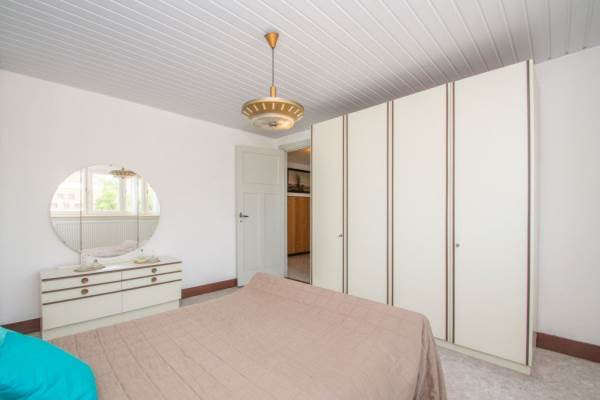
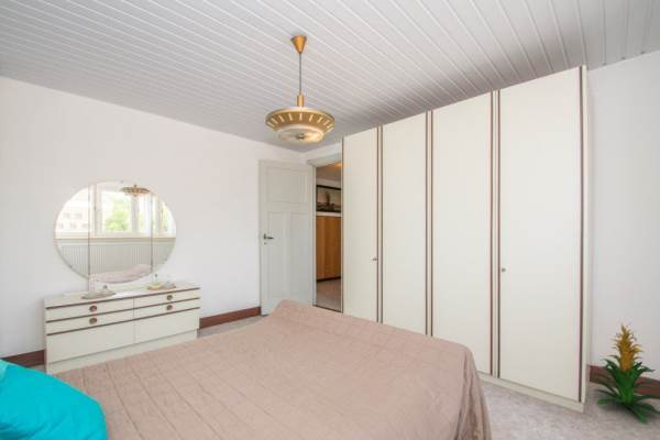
+ indoor plant (626, 364)
